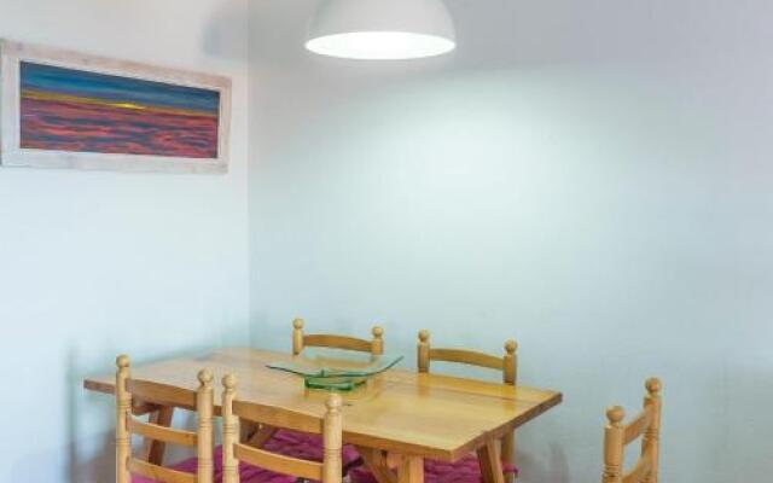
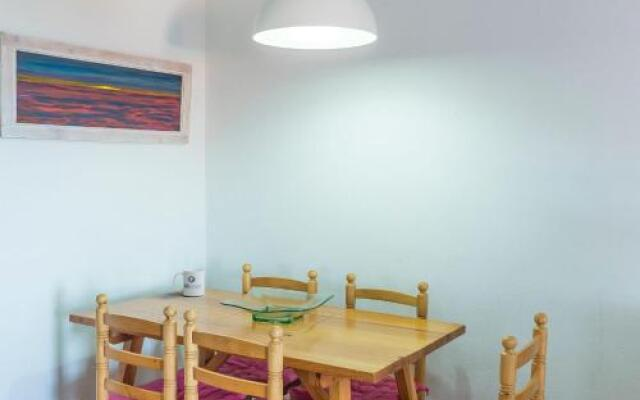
+ mug (190, 282)
